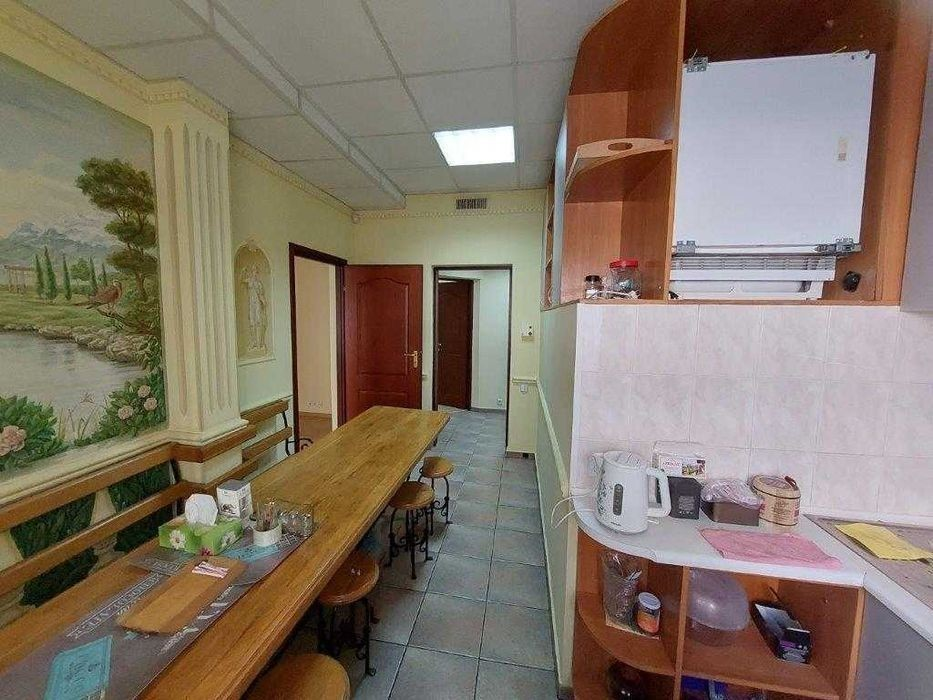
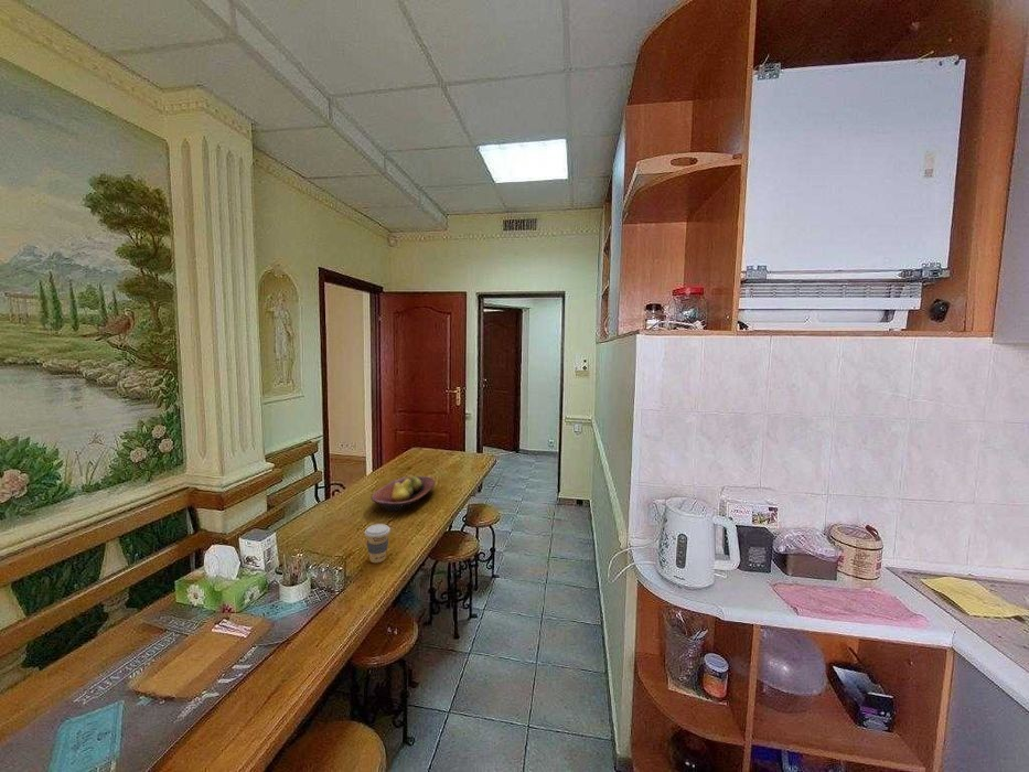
+ coffee cup (377, 544)
+ fruit bowl (405, 490)
